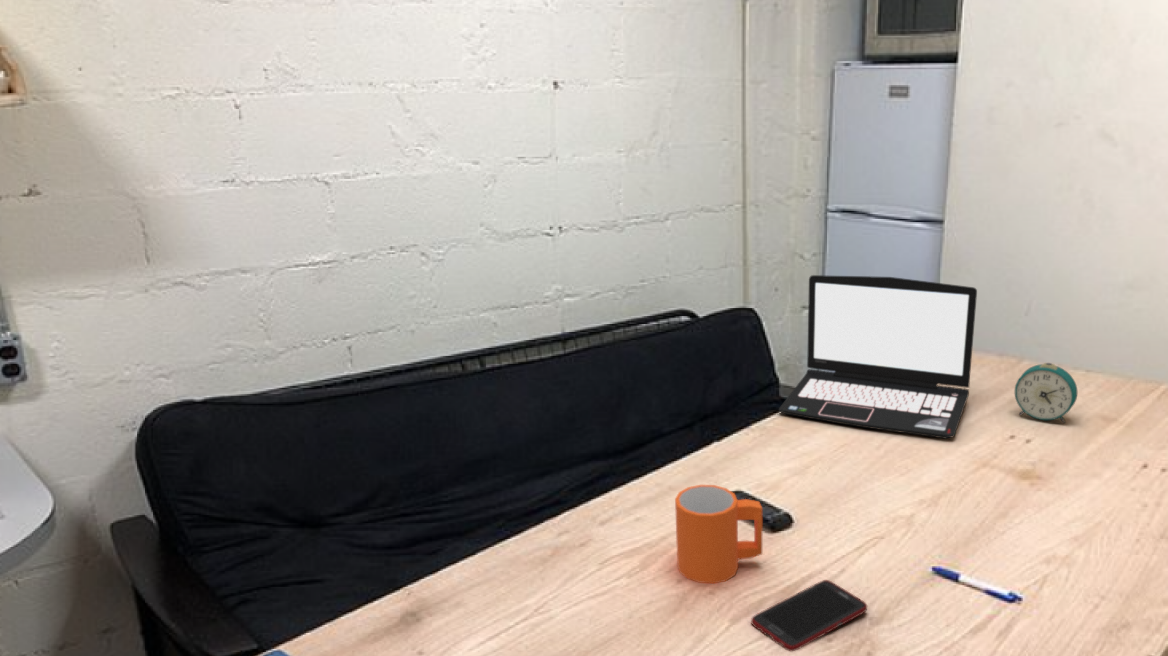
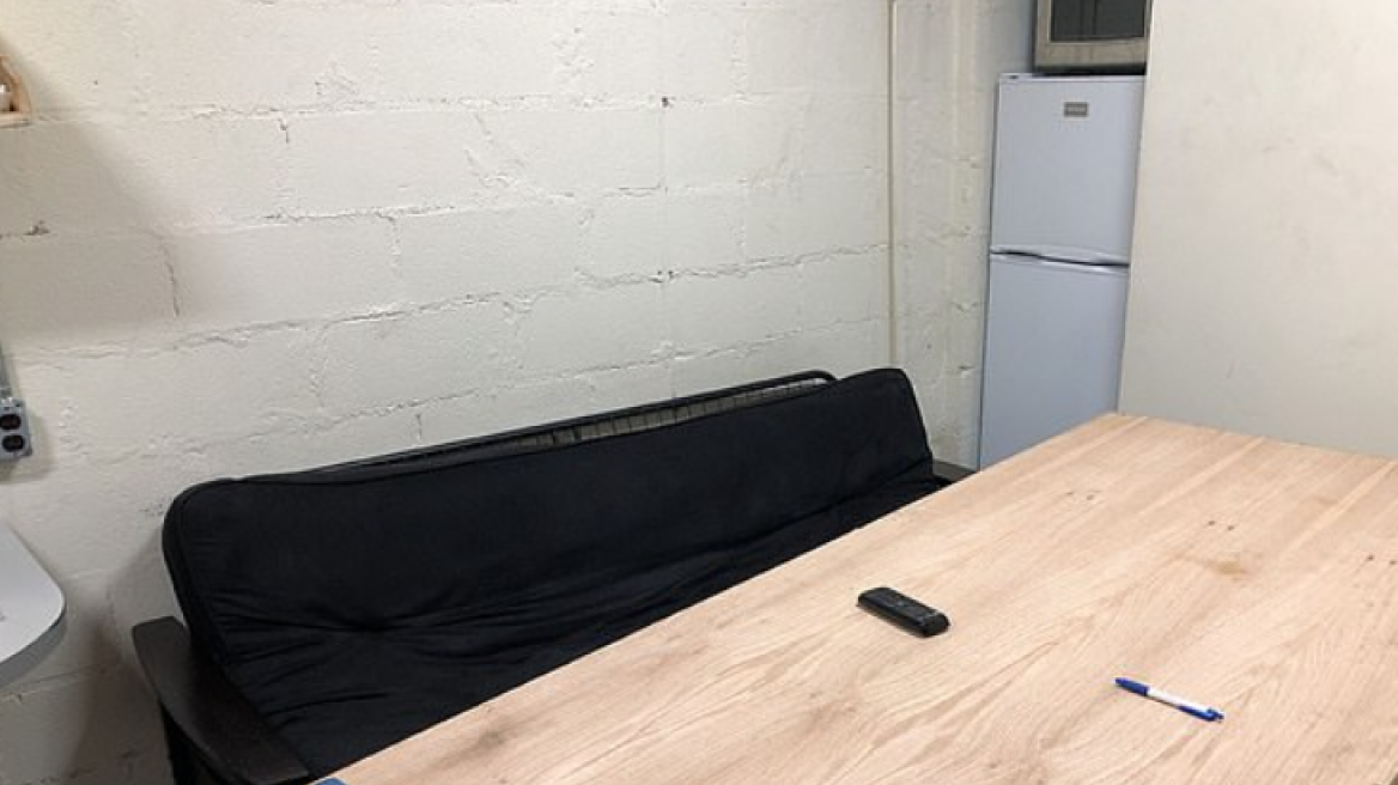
- laptop (876, 351)
- mug (715, 530)
- alarm clock (1046, 389)
- cell phone (809, 614)
